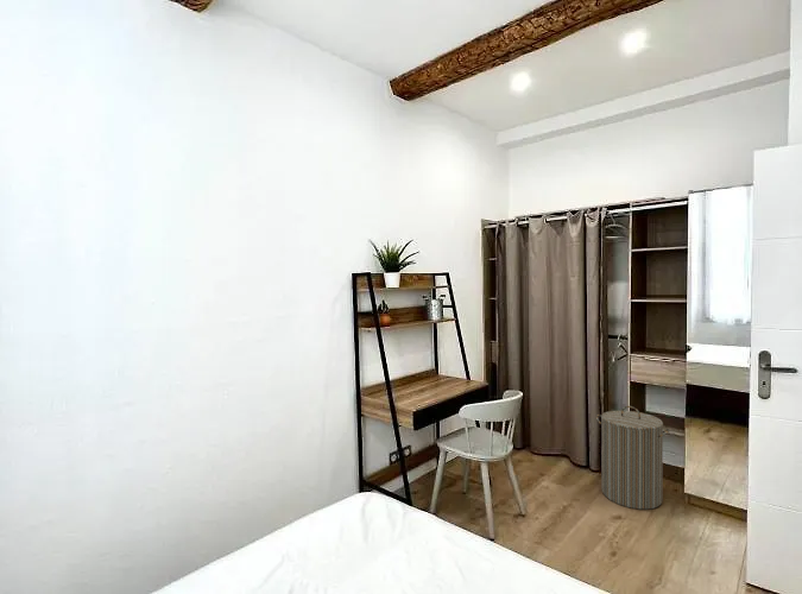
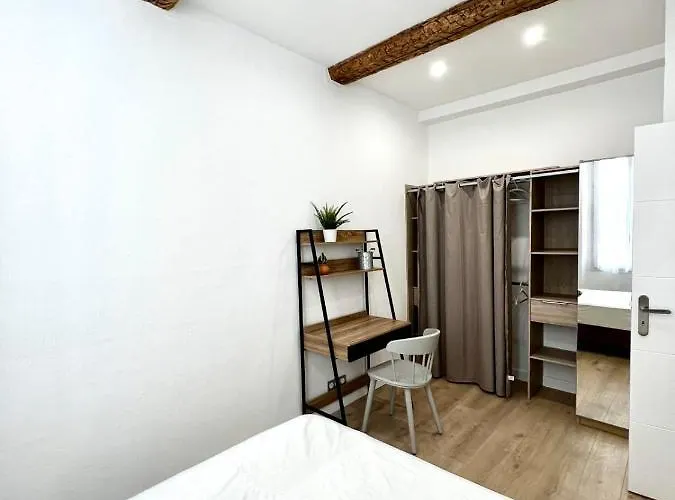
- laundry hamper (631, 450)
